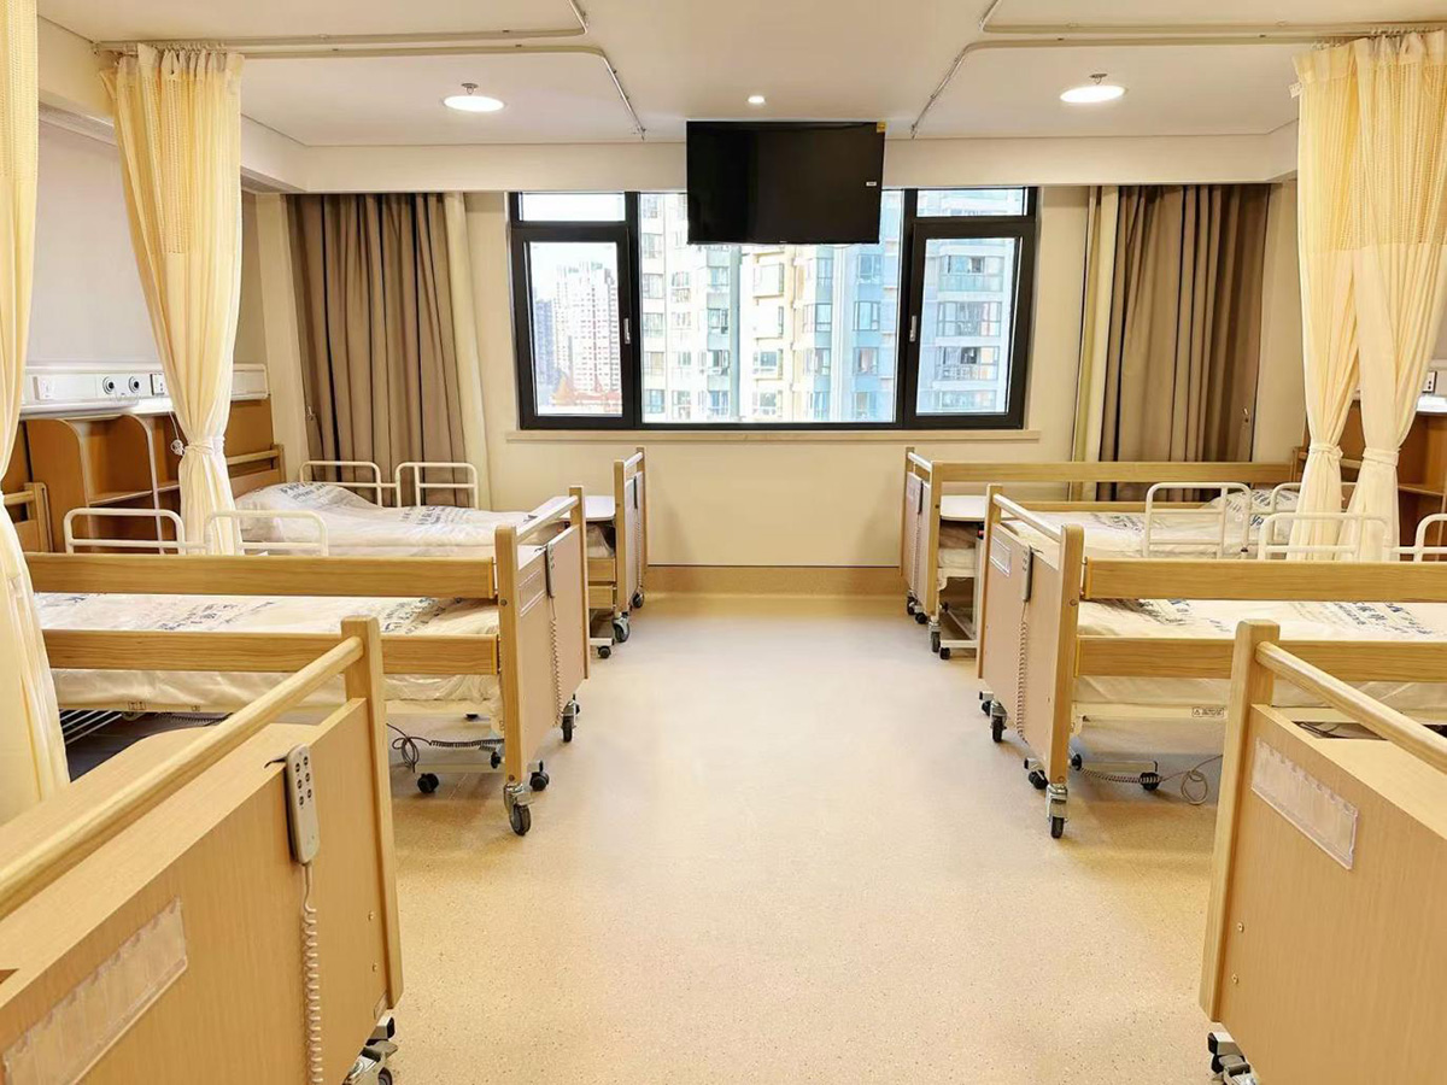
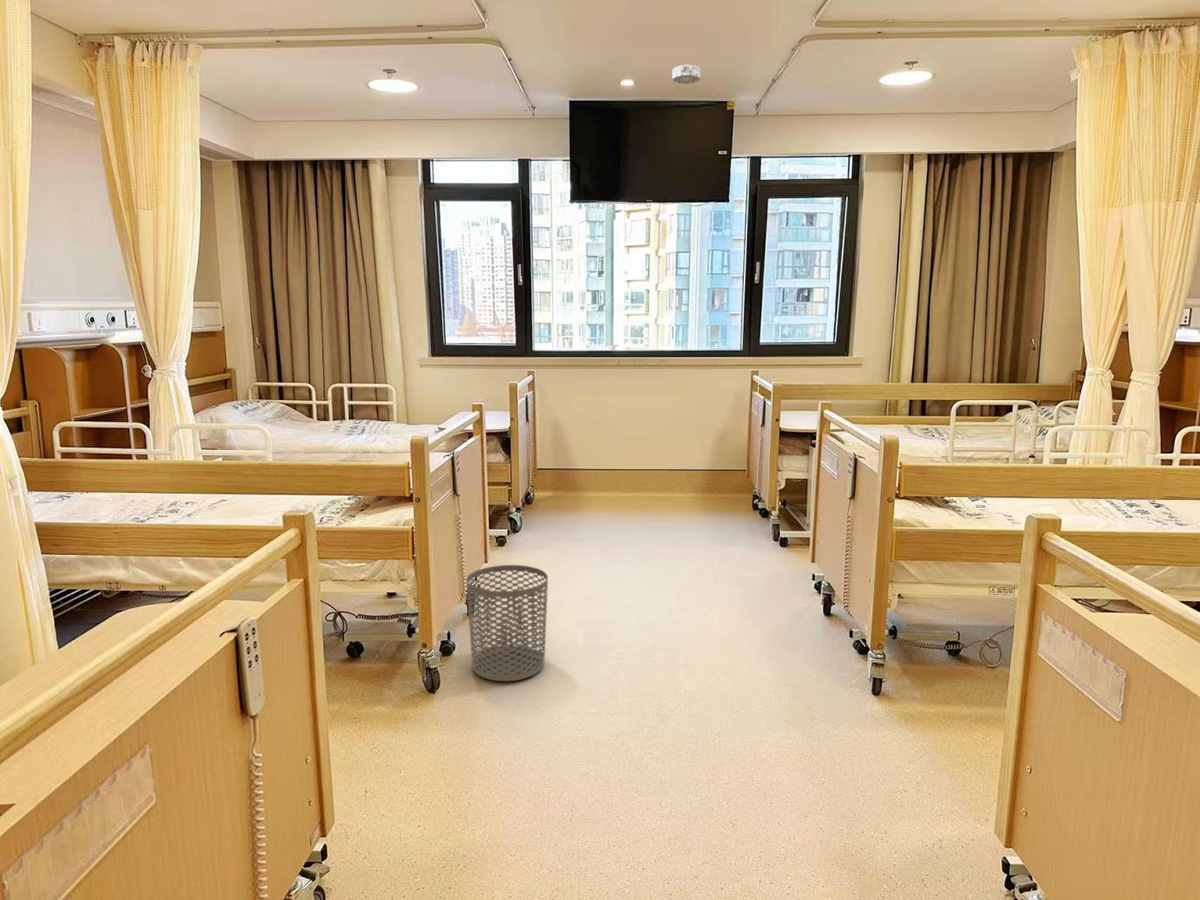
+ smoke detector (686, 73)
+ waste bin (507, 622)
